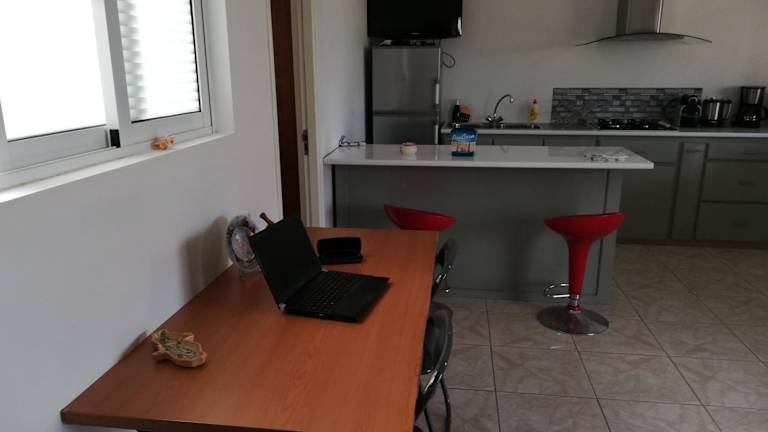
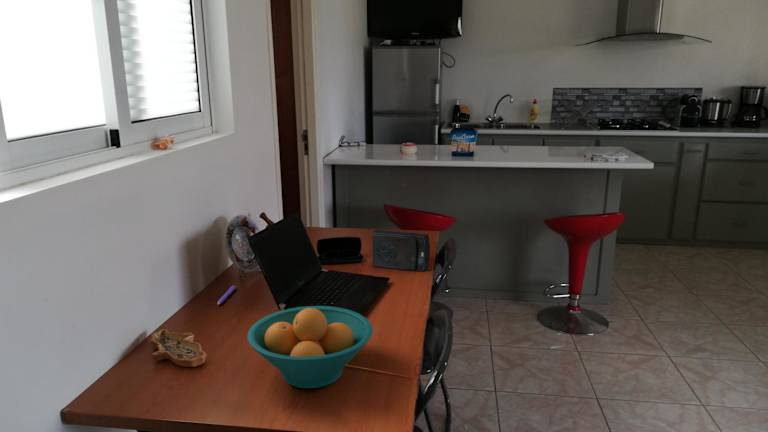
+ speaker (400, 251)
+ pen (226, 295)
+ fruit bowl (311, 342)
